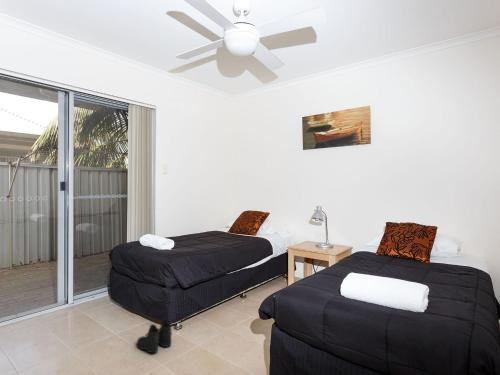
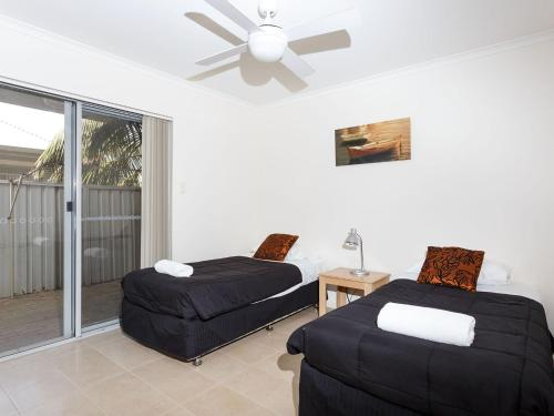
- boots (154, 333)
